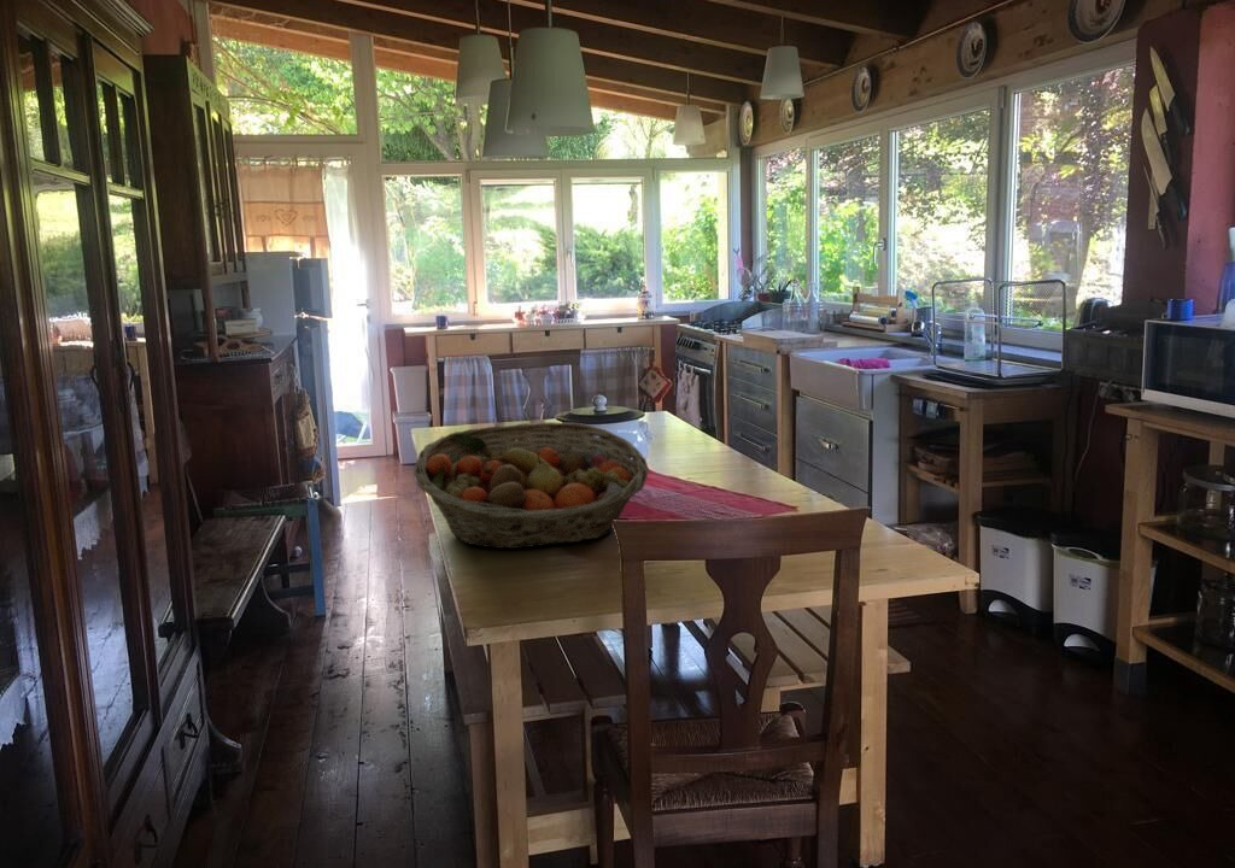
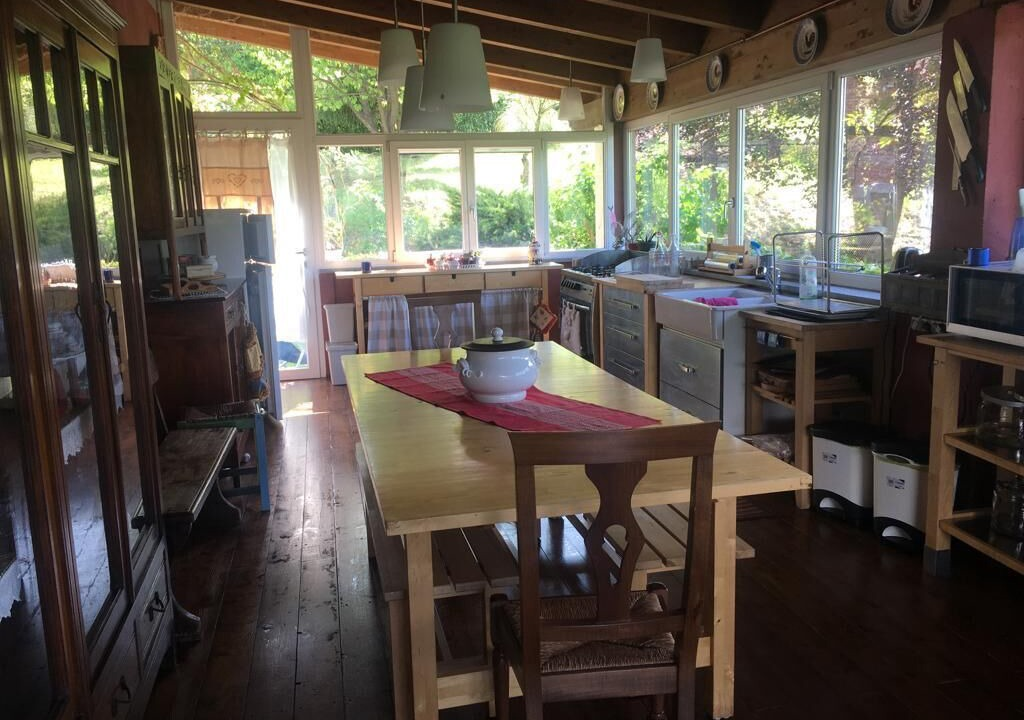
- fruit basket (532, 482)
